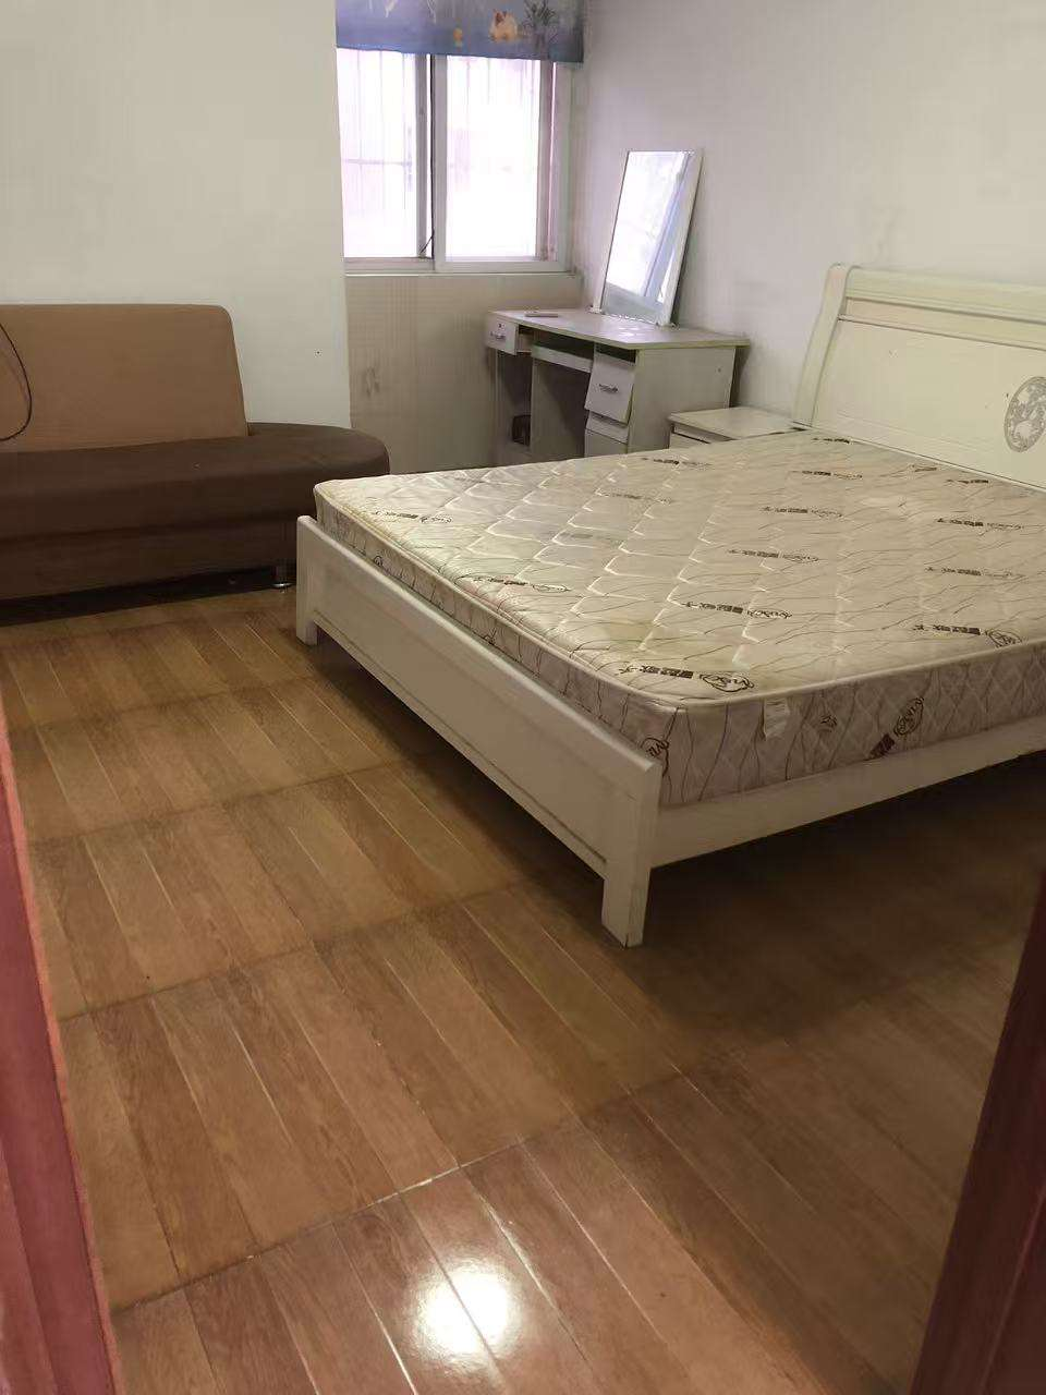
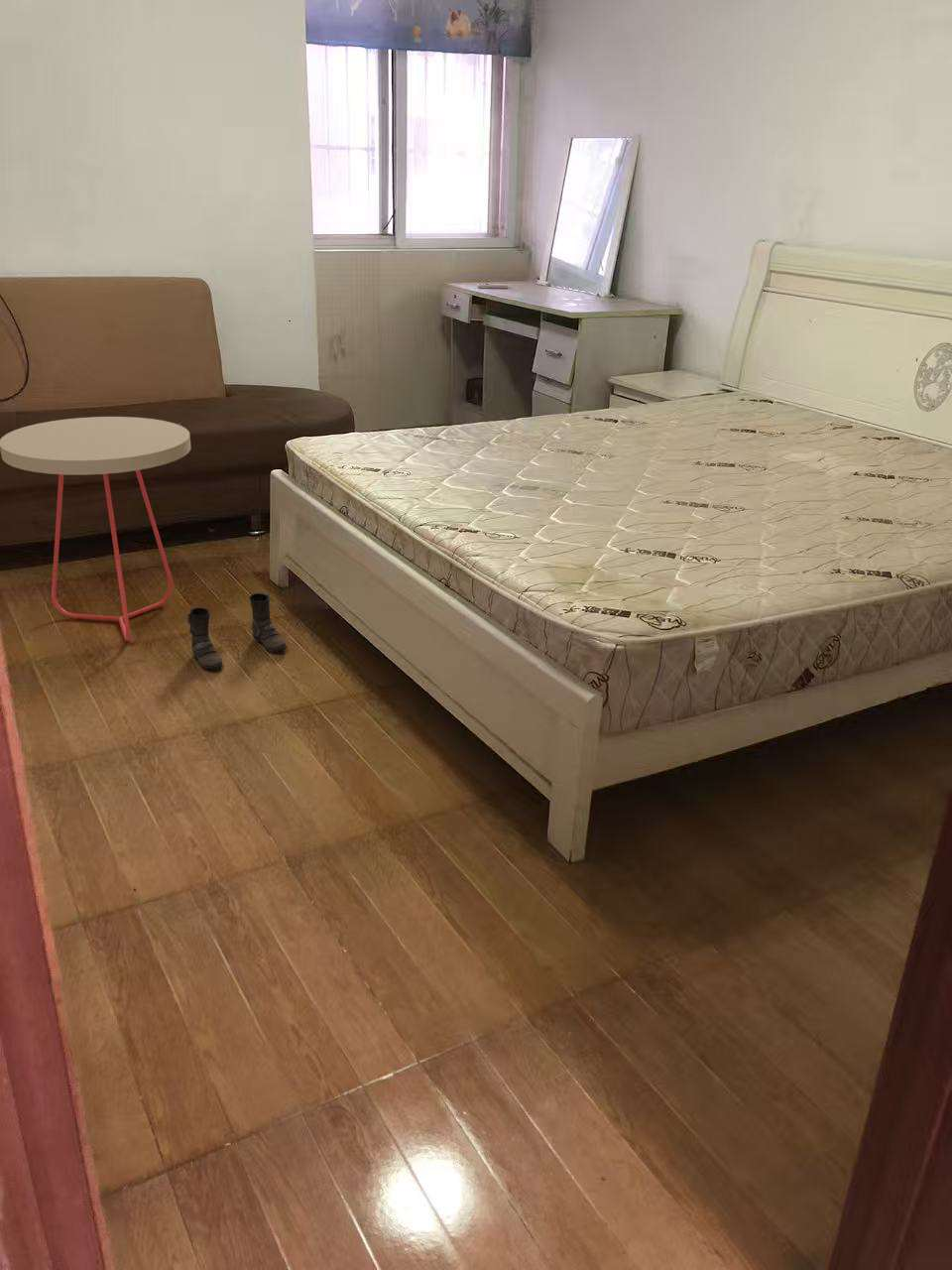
+ boots (252, 631)
+ side table (111, 532)
